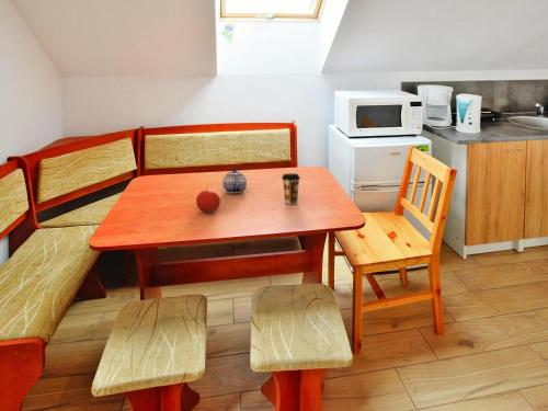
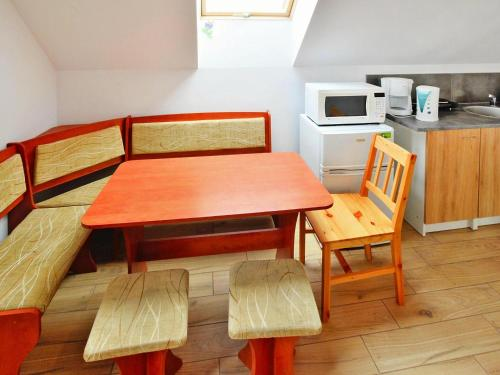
- coffee cup (290, 189)
- teapot (235, 180)
- fruit (207, 199)
